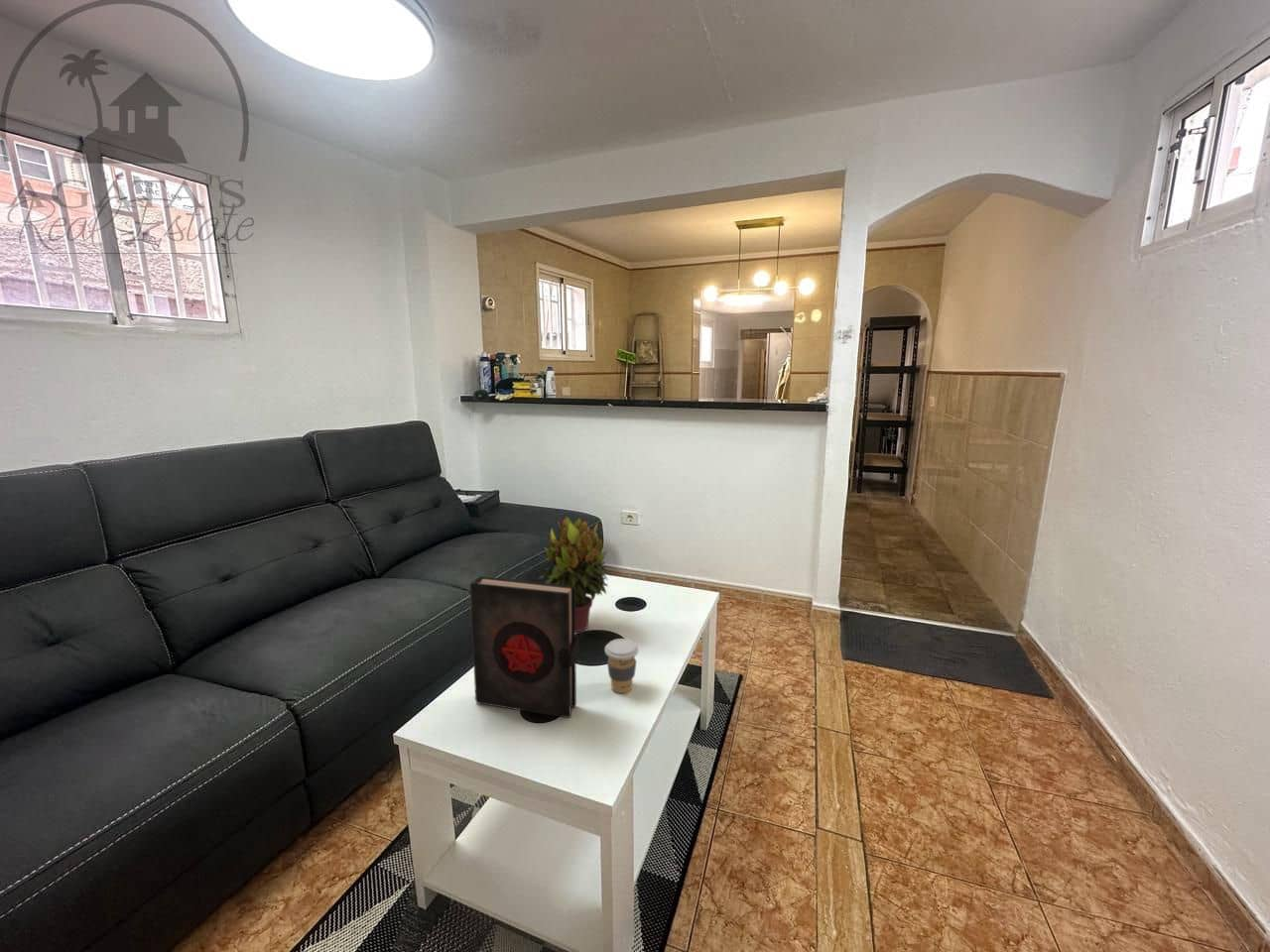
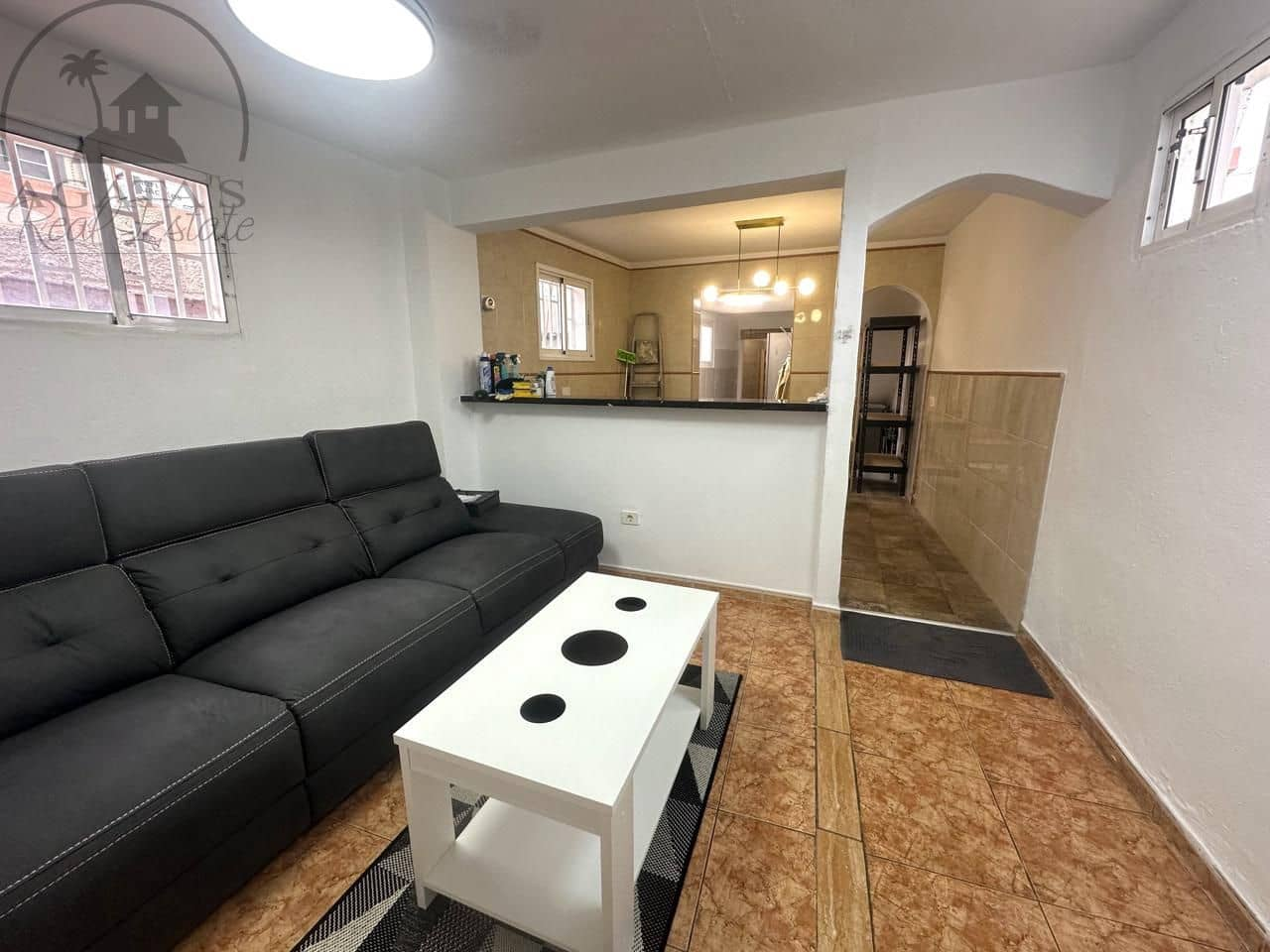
- coffee cup (621, 666)
- book (524, 647)
- potted plant (573, 572)
